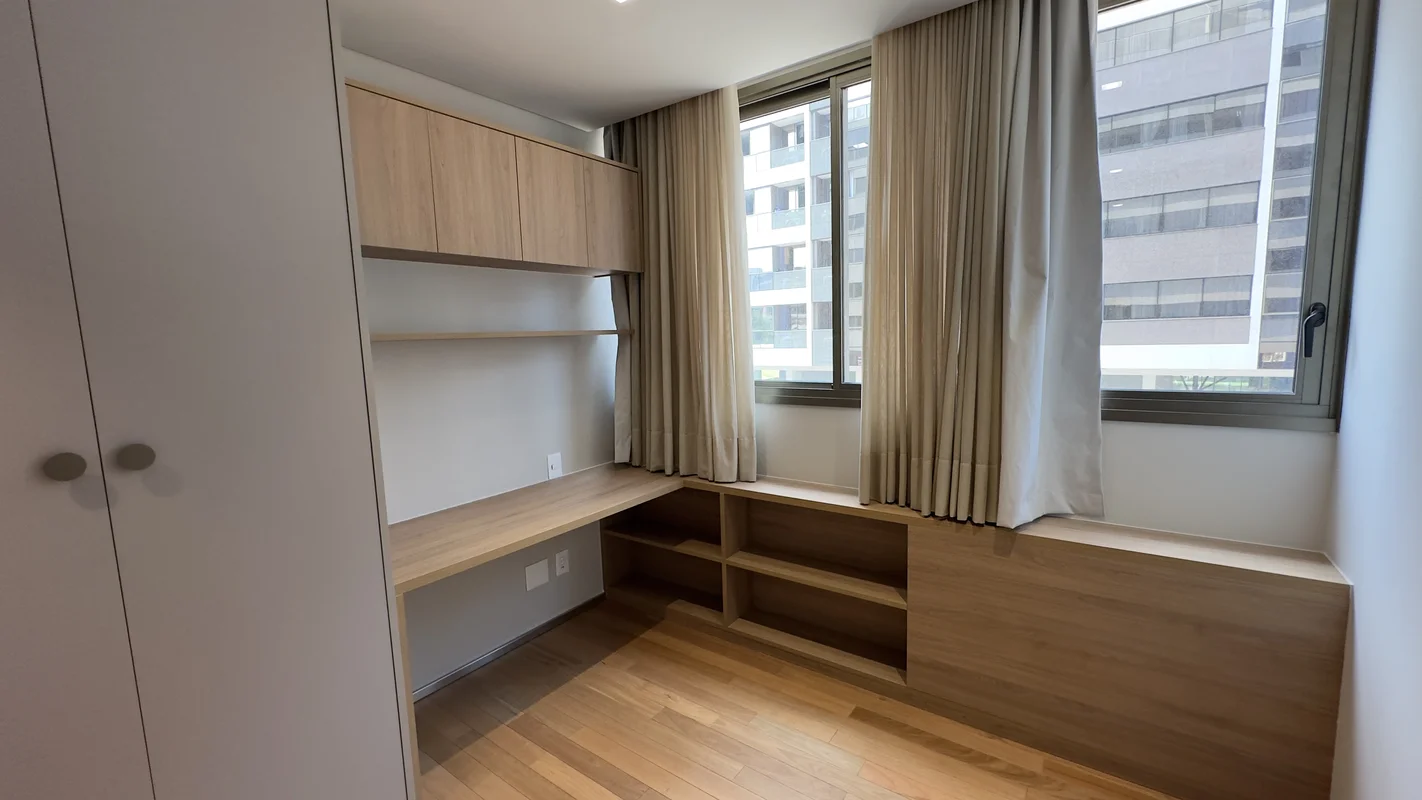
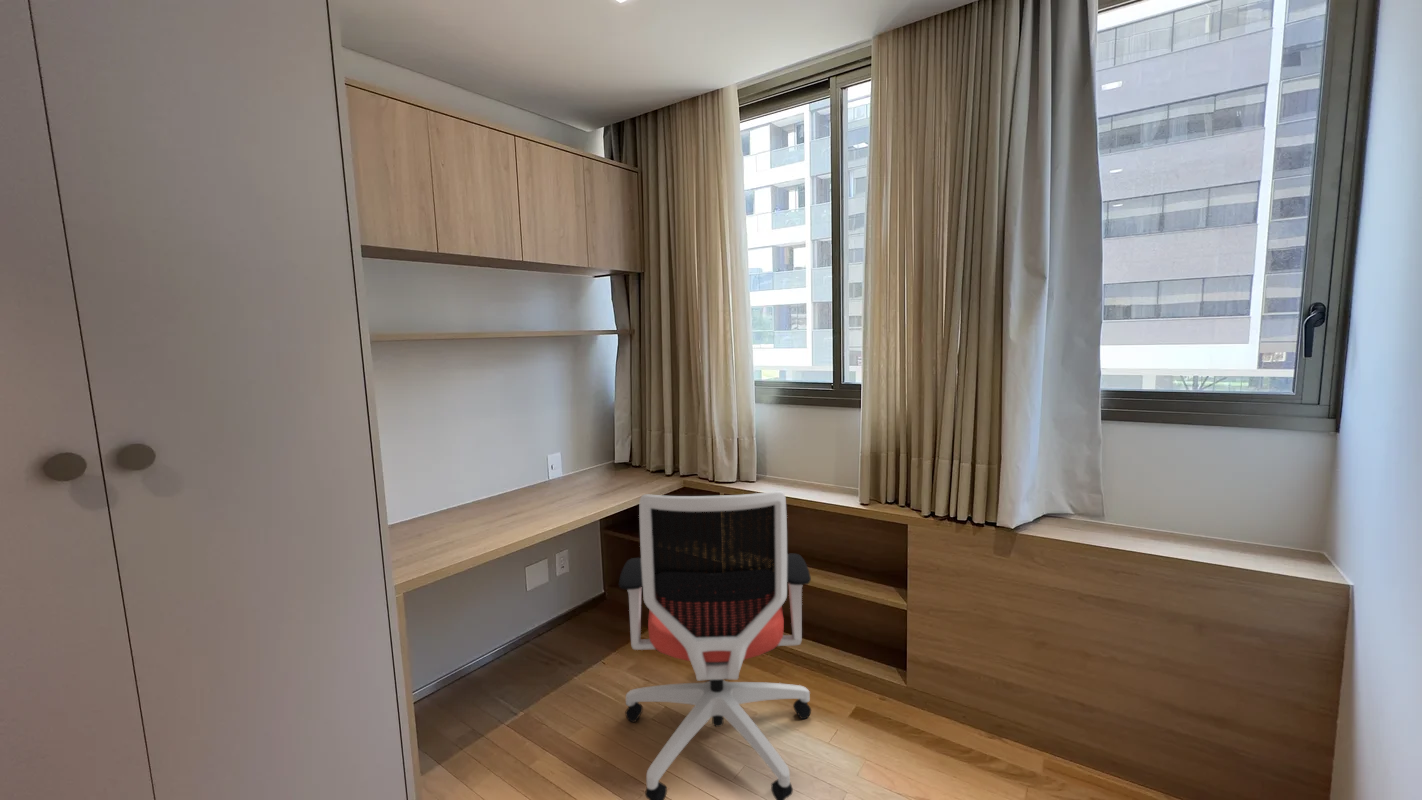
+ office chair (714, 603)
